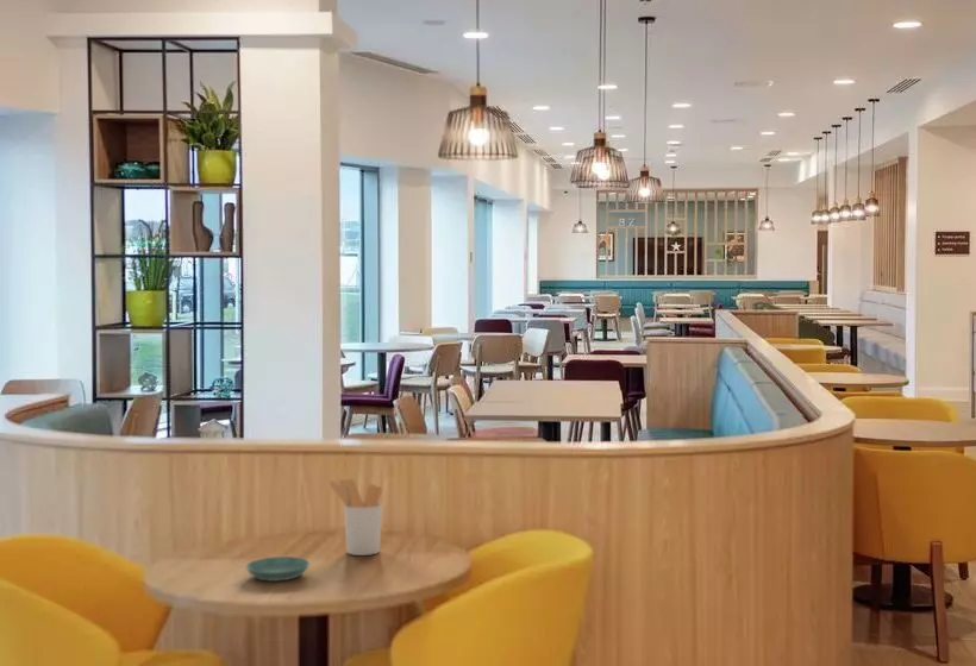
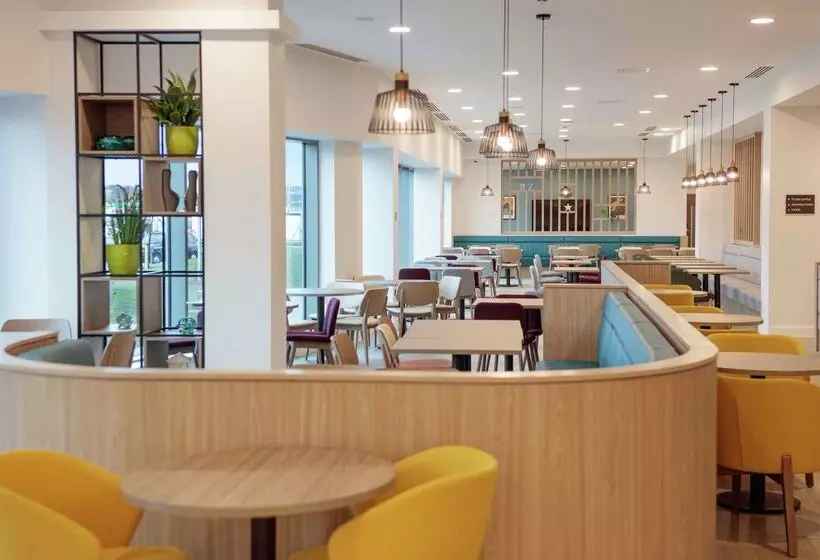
- saucer (277, 570)
- utensil holder (356, 514)
